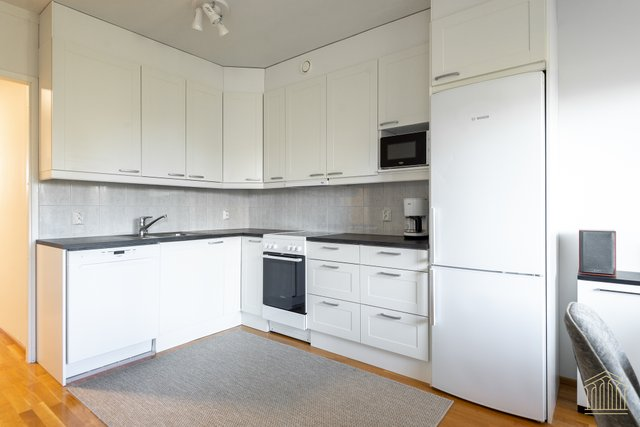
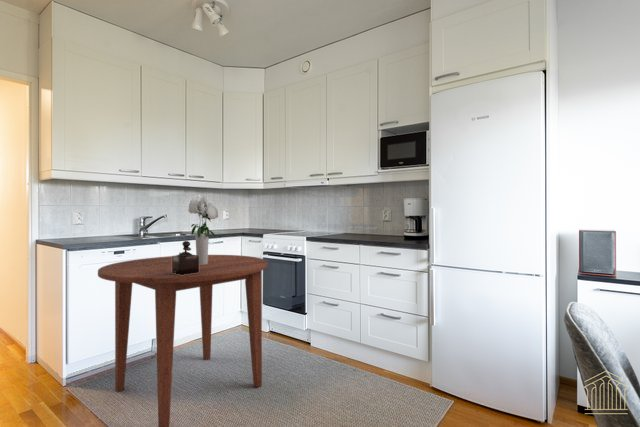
+ dining table (201, 324)
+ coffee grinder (187, 256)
+ bouquet (204, 228)
